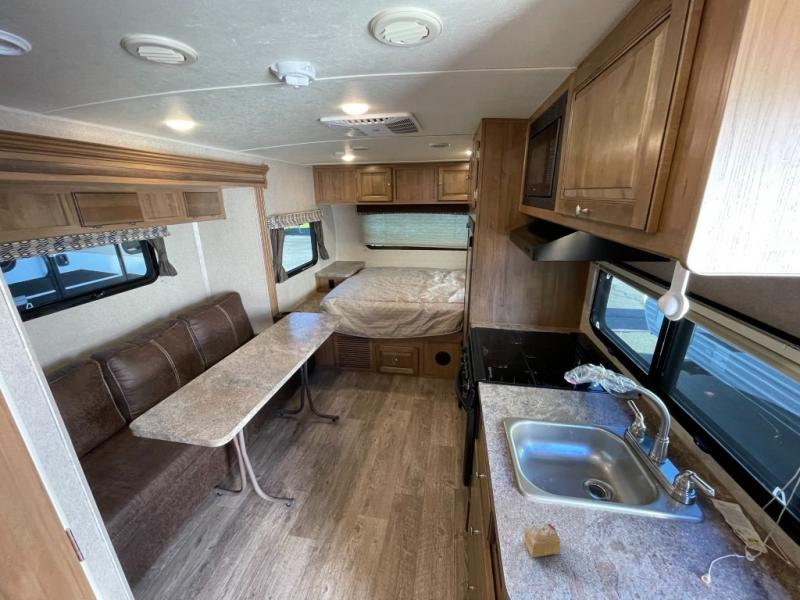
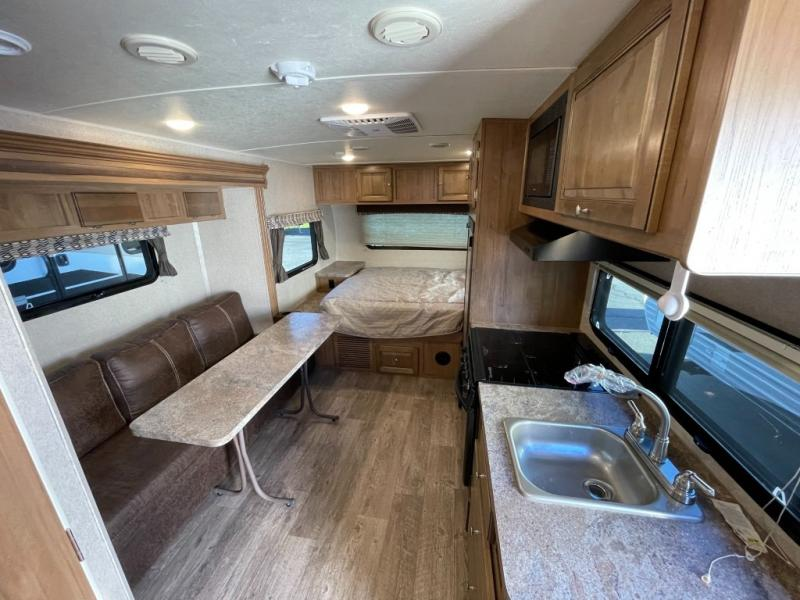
- cake slice (541, 537)
